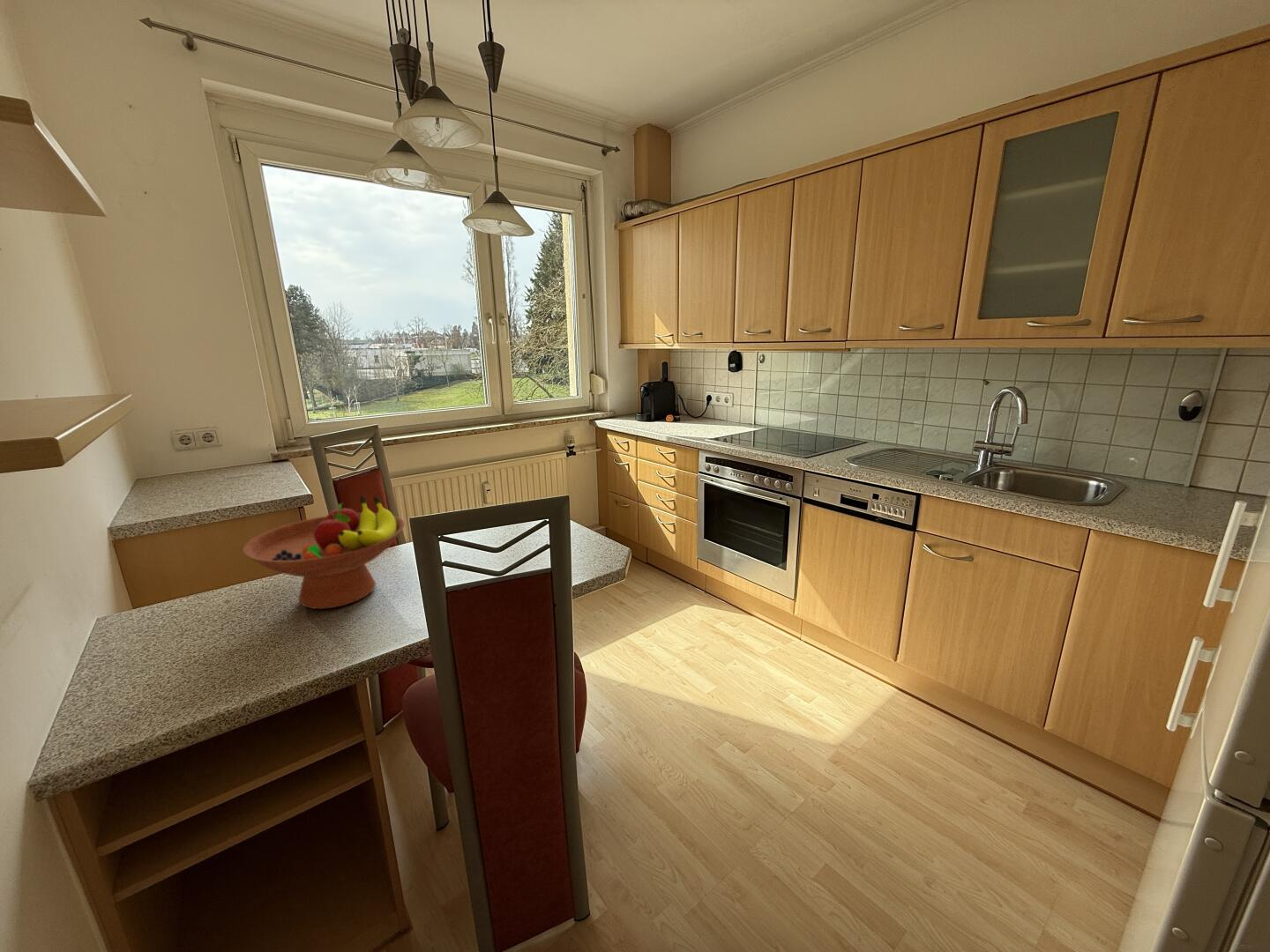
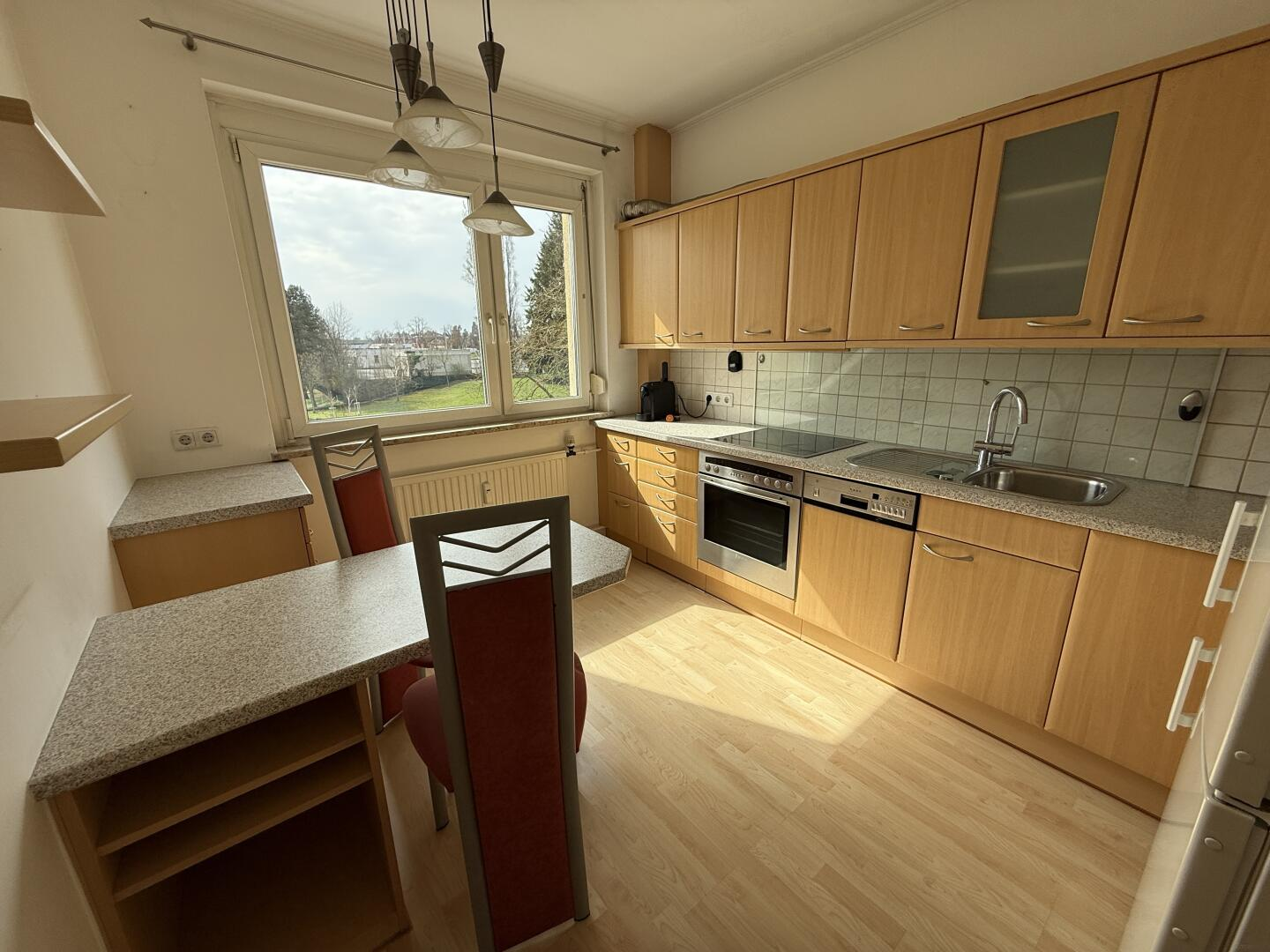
- fruit bowl (332, 553)
